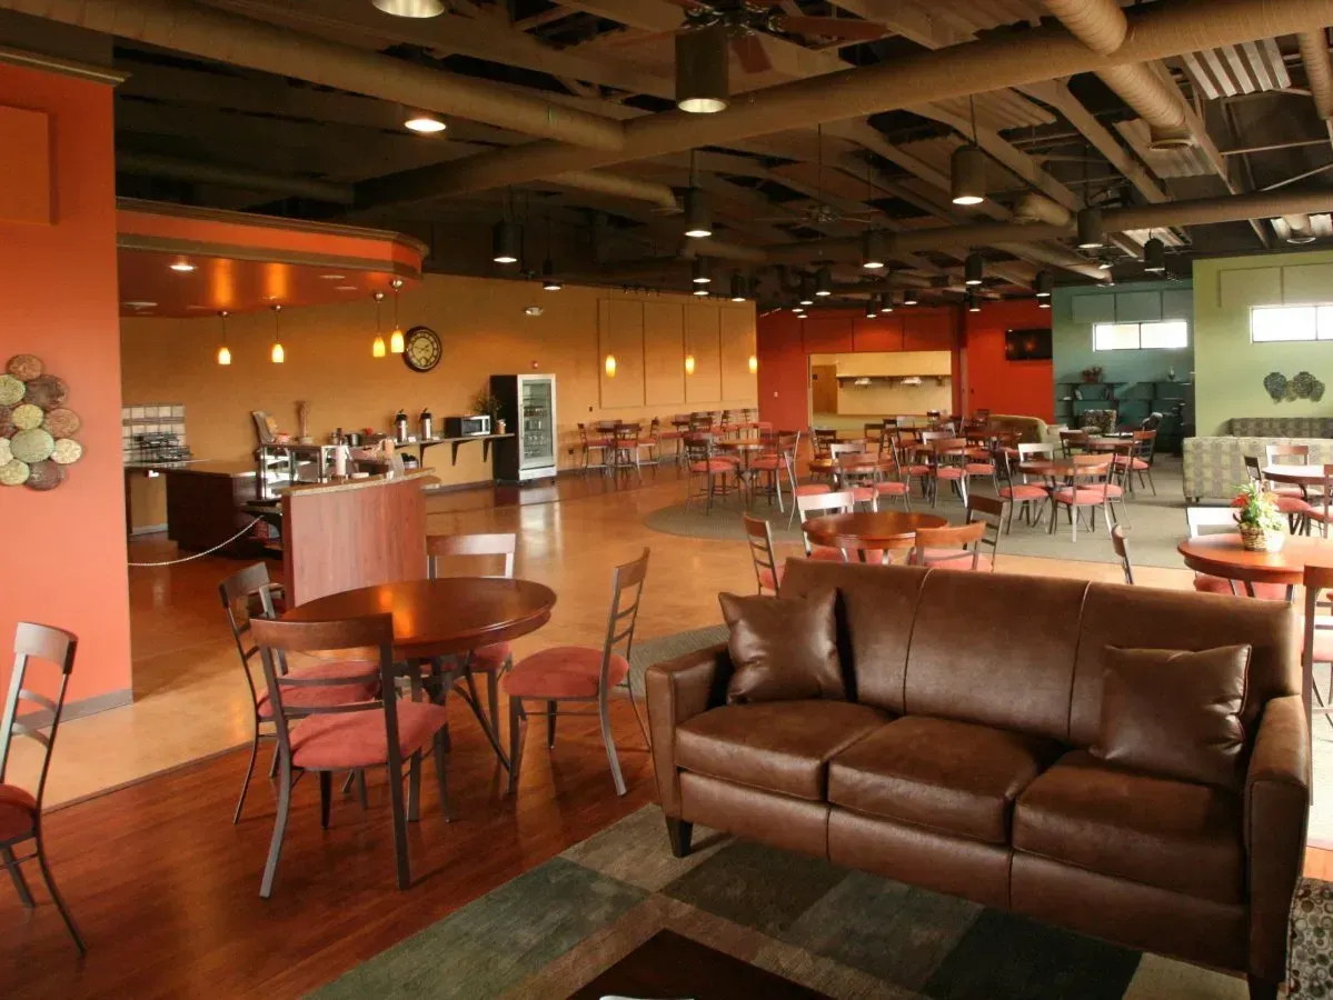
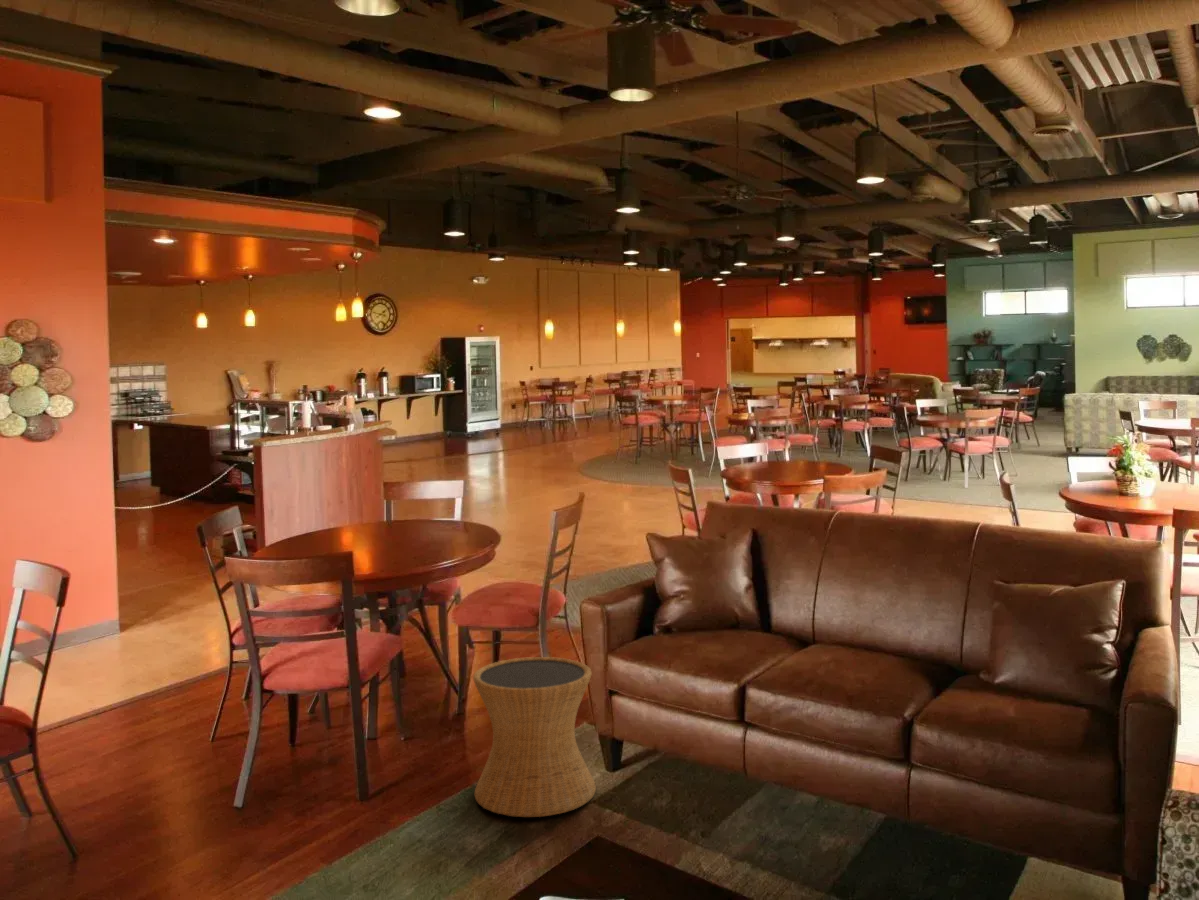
+ side table (534, 732)
